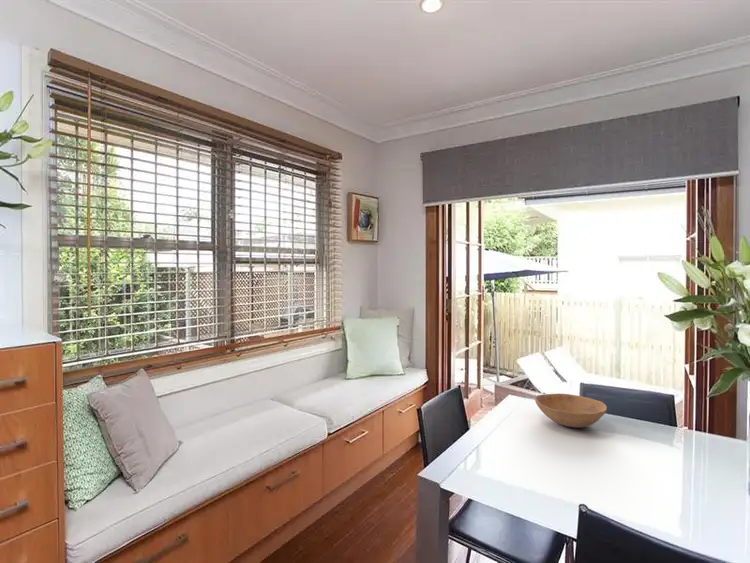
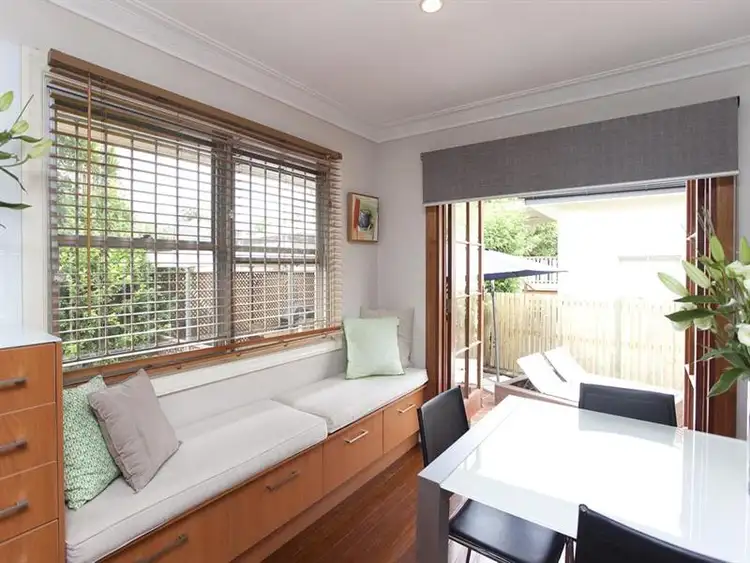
- bowl (569, 412)
